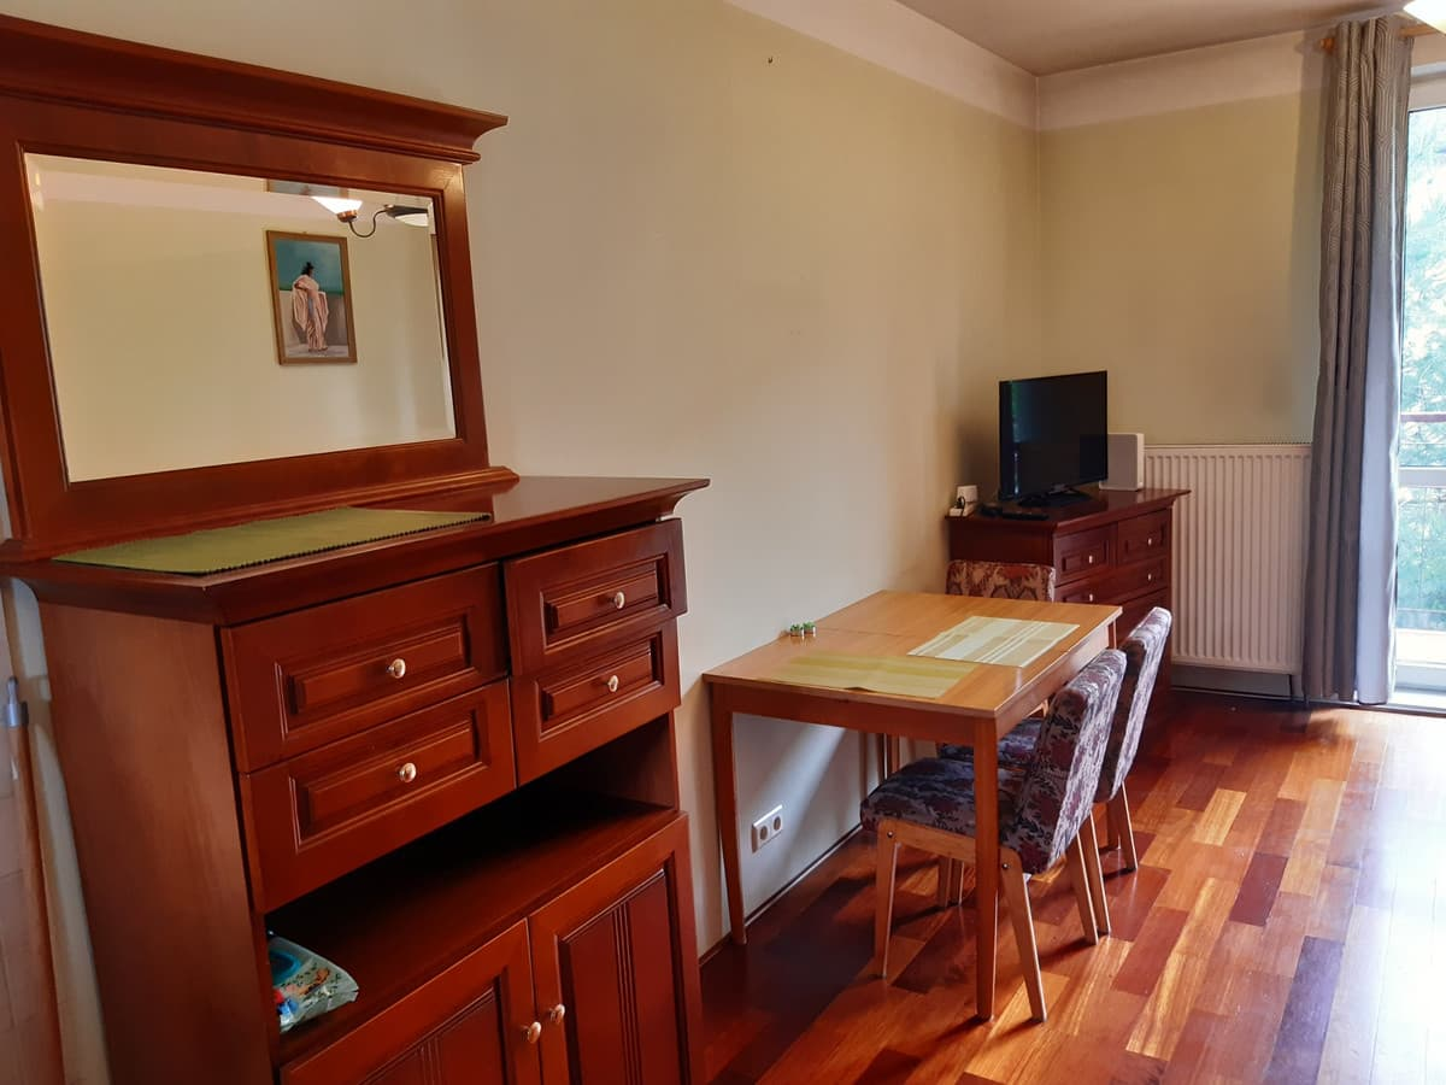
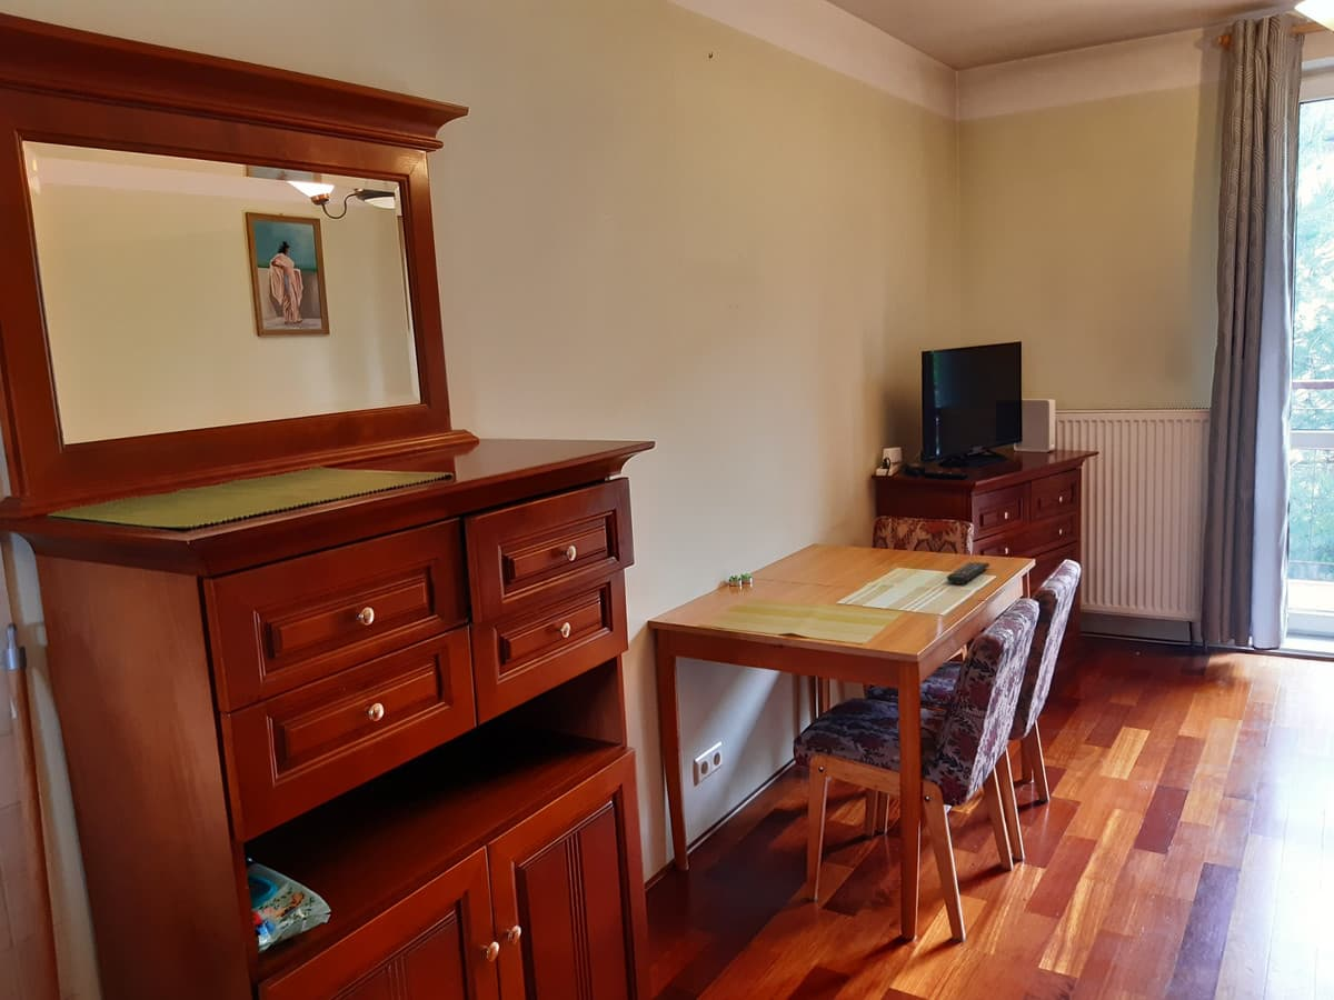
+ remote control (968, 572)
